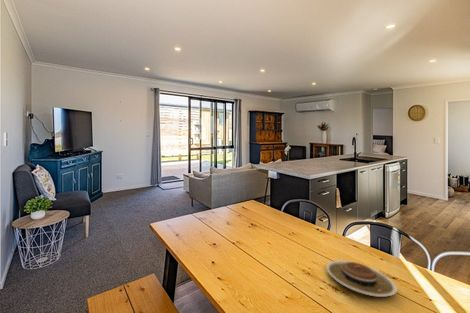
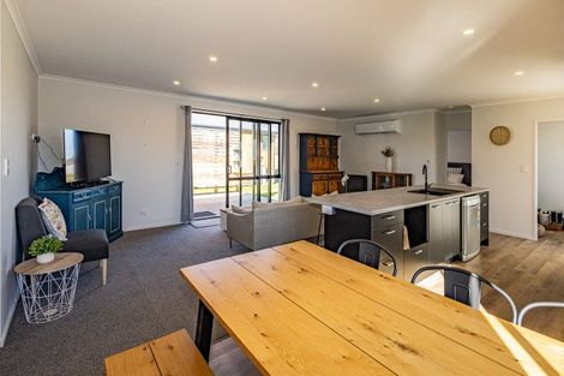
- plate (358, 274)
